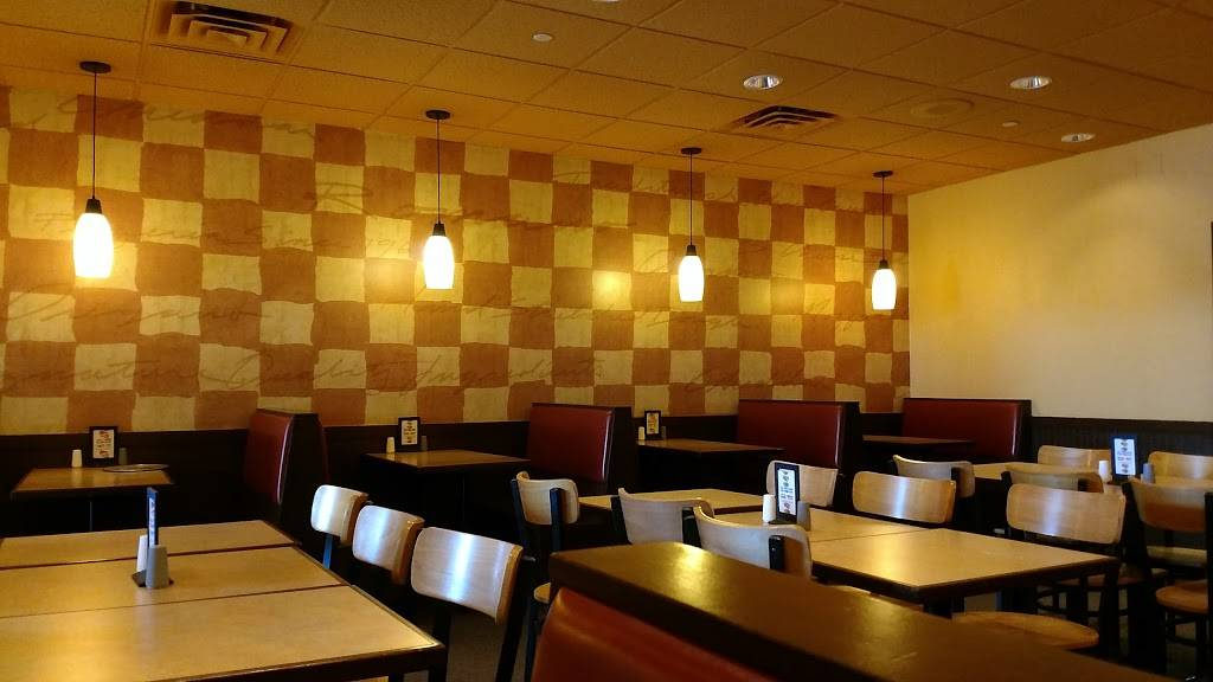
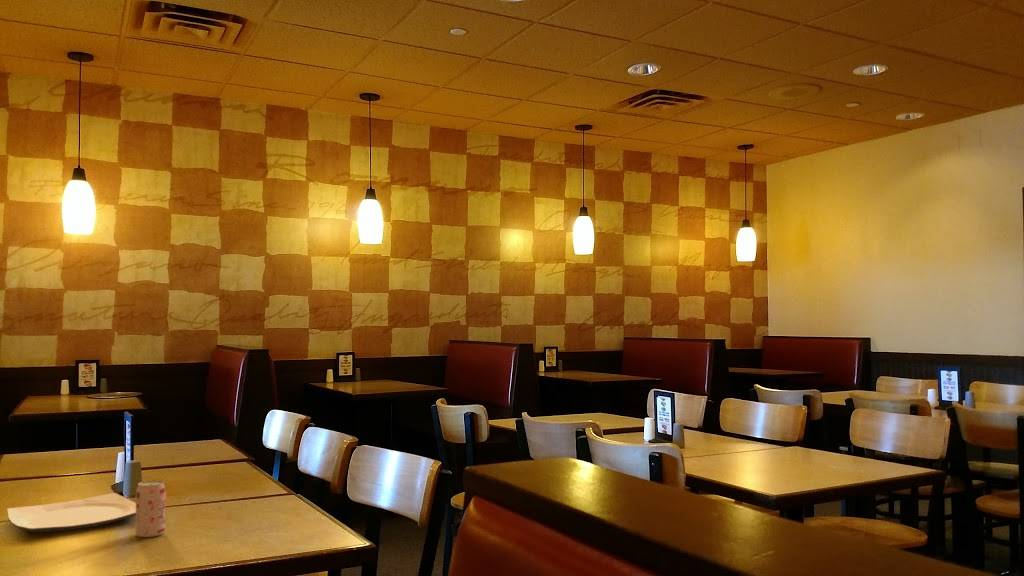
+ plate (76, 514)
+ beverage can (150, 508)
